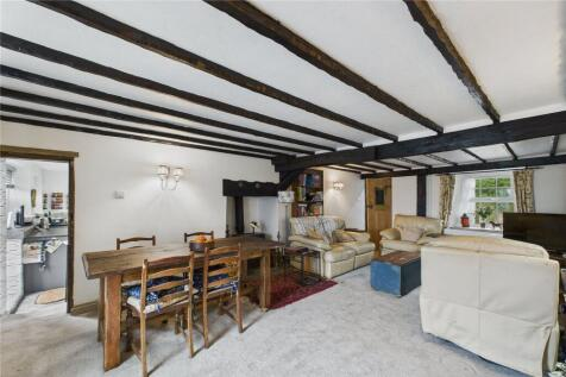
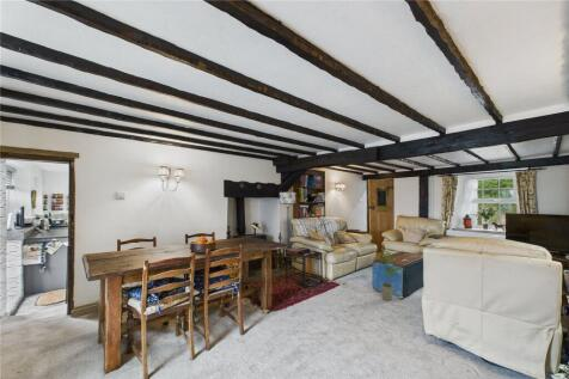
+ house plant (390, 276)
